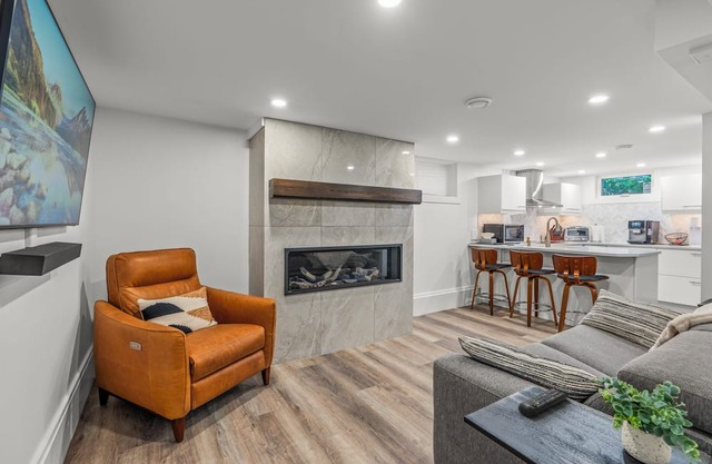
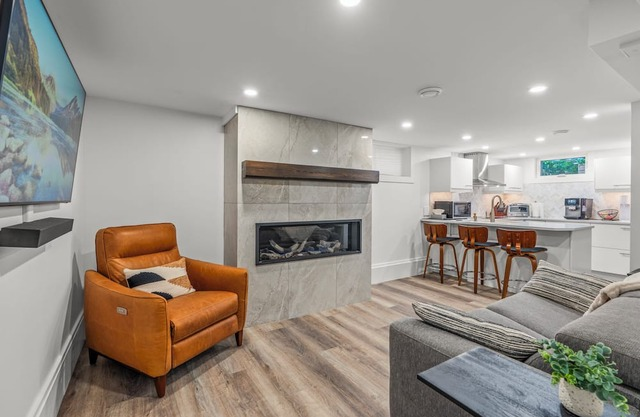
- remote control (544, 402)
